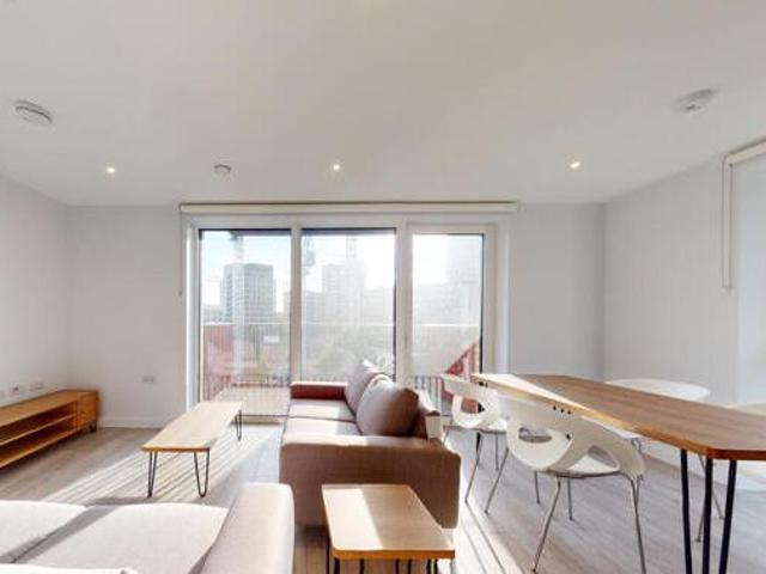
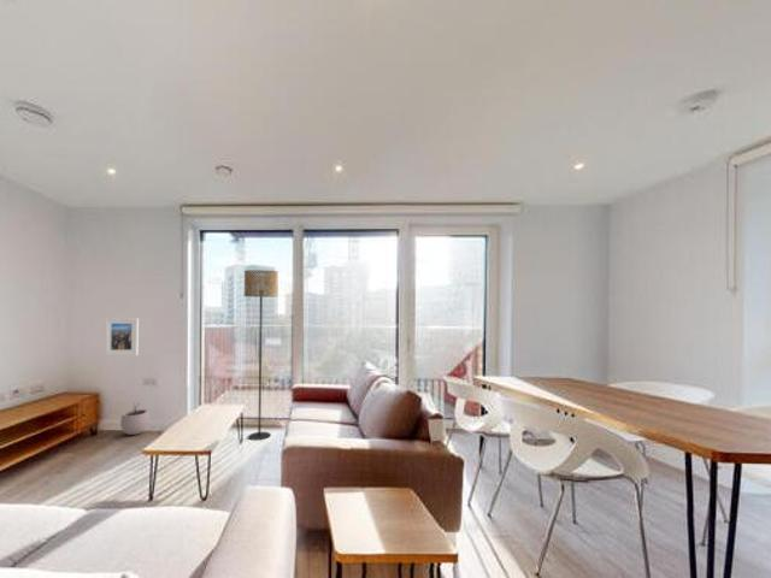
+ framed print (122, 336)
+ plant pot (135, 418)
+ floor lamp (260, 353)
